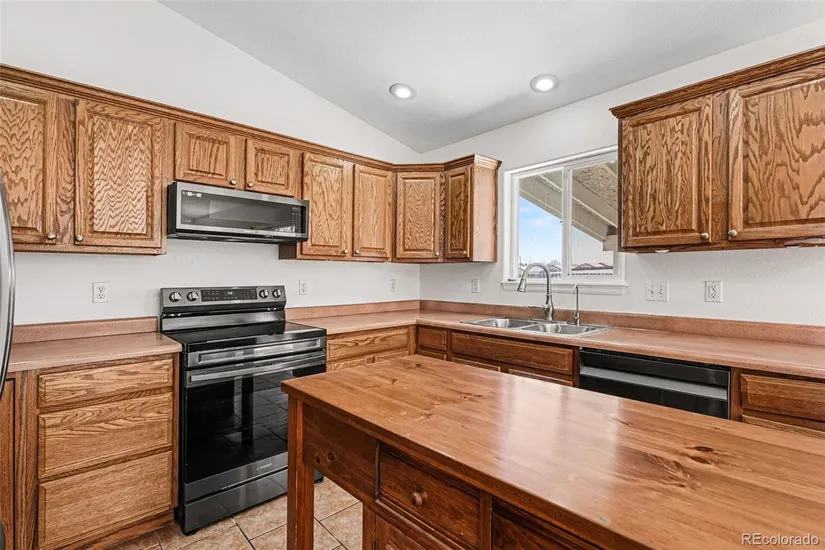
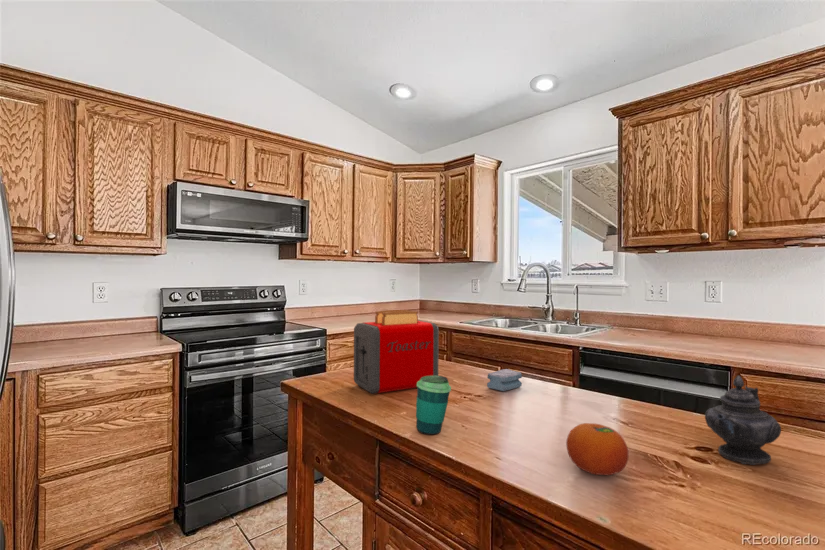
+ fruit (596, 448)
+ teapot (740, 417)
+ toaster (395, 348)
+ sponge (504, 379)
+ cup (433, 404)
